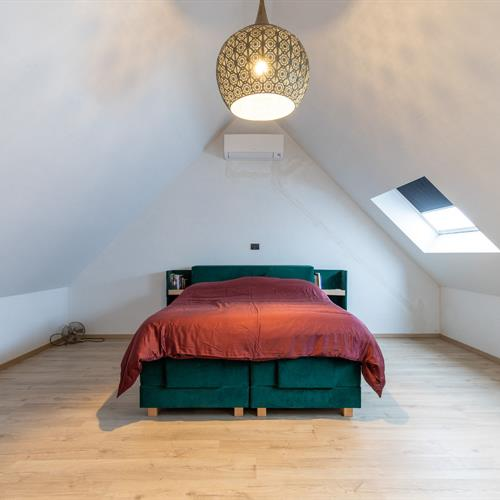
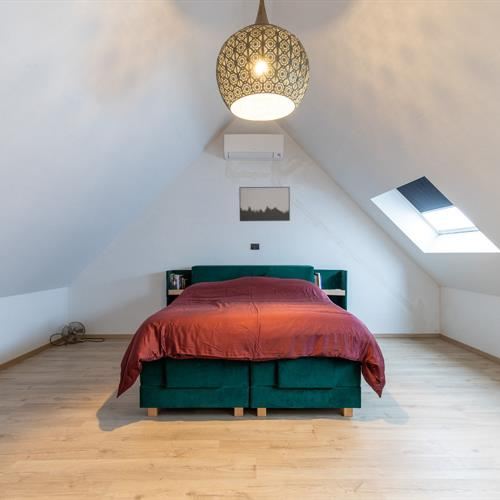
+ wall art (264, 204)
